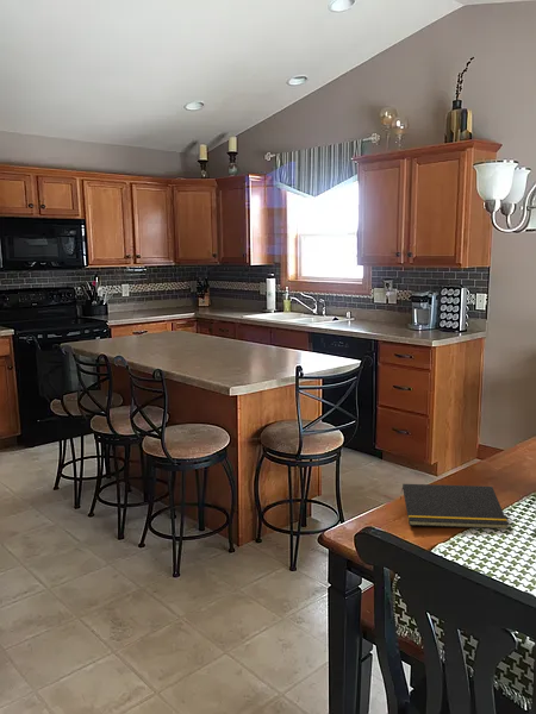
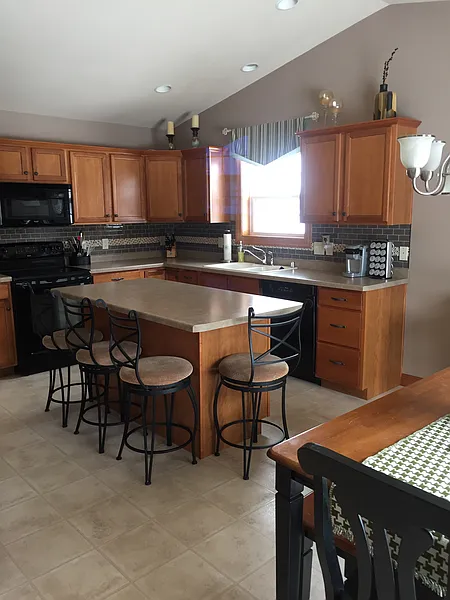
- notepad (451, 505)
